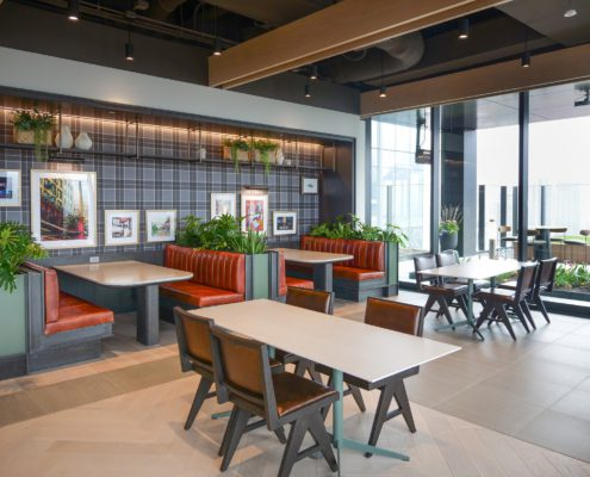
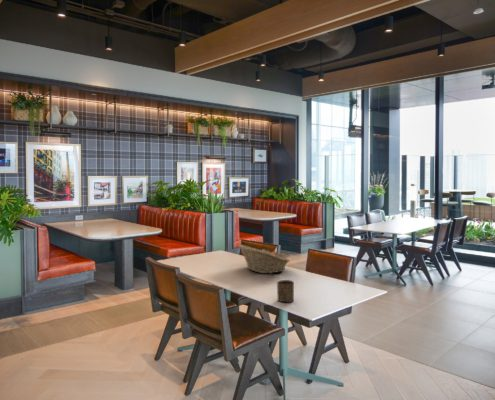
+ fruit basket (263, 257)
+ cup (285, 291)
